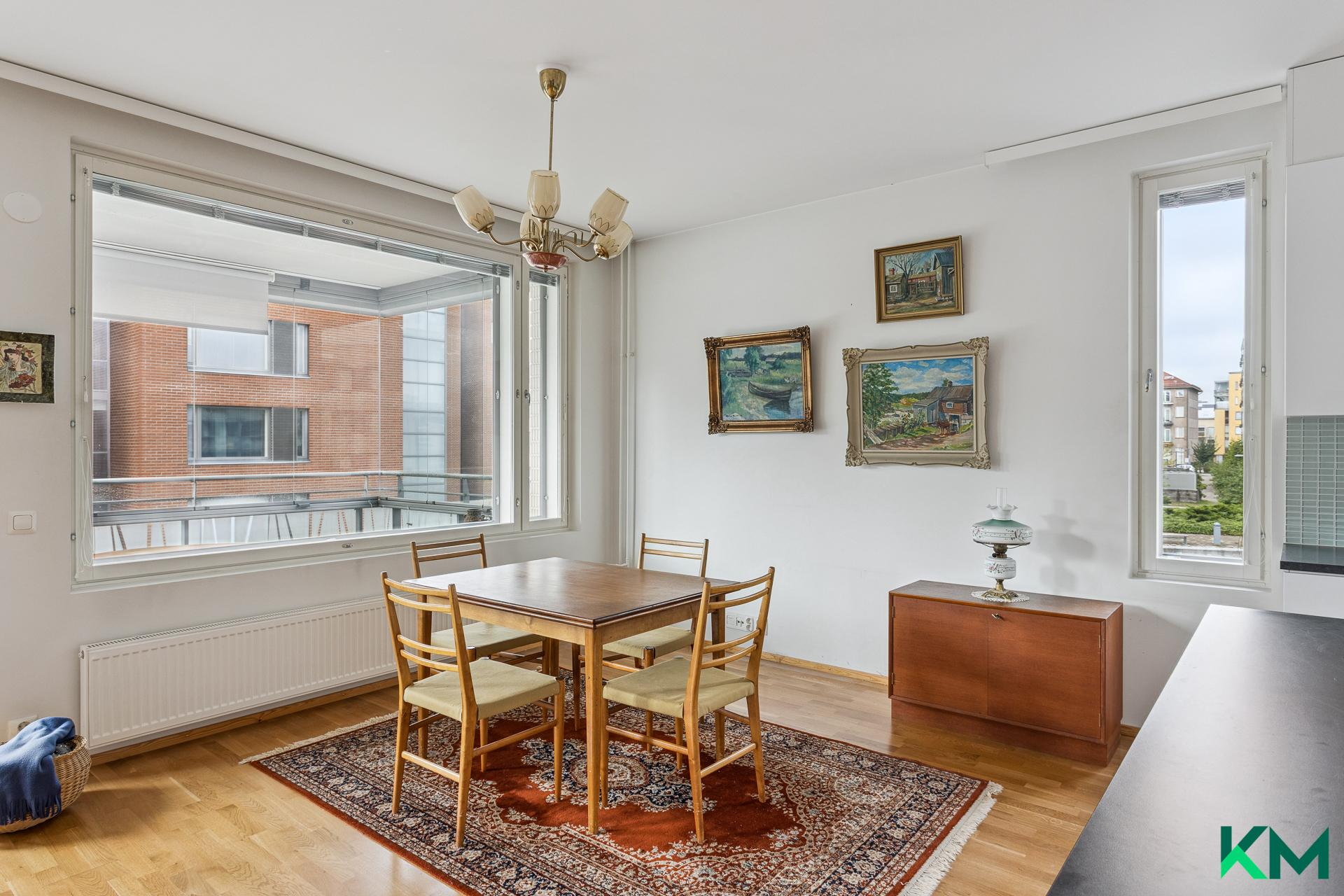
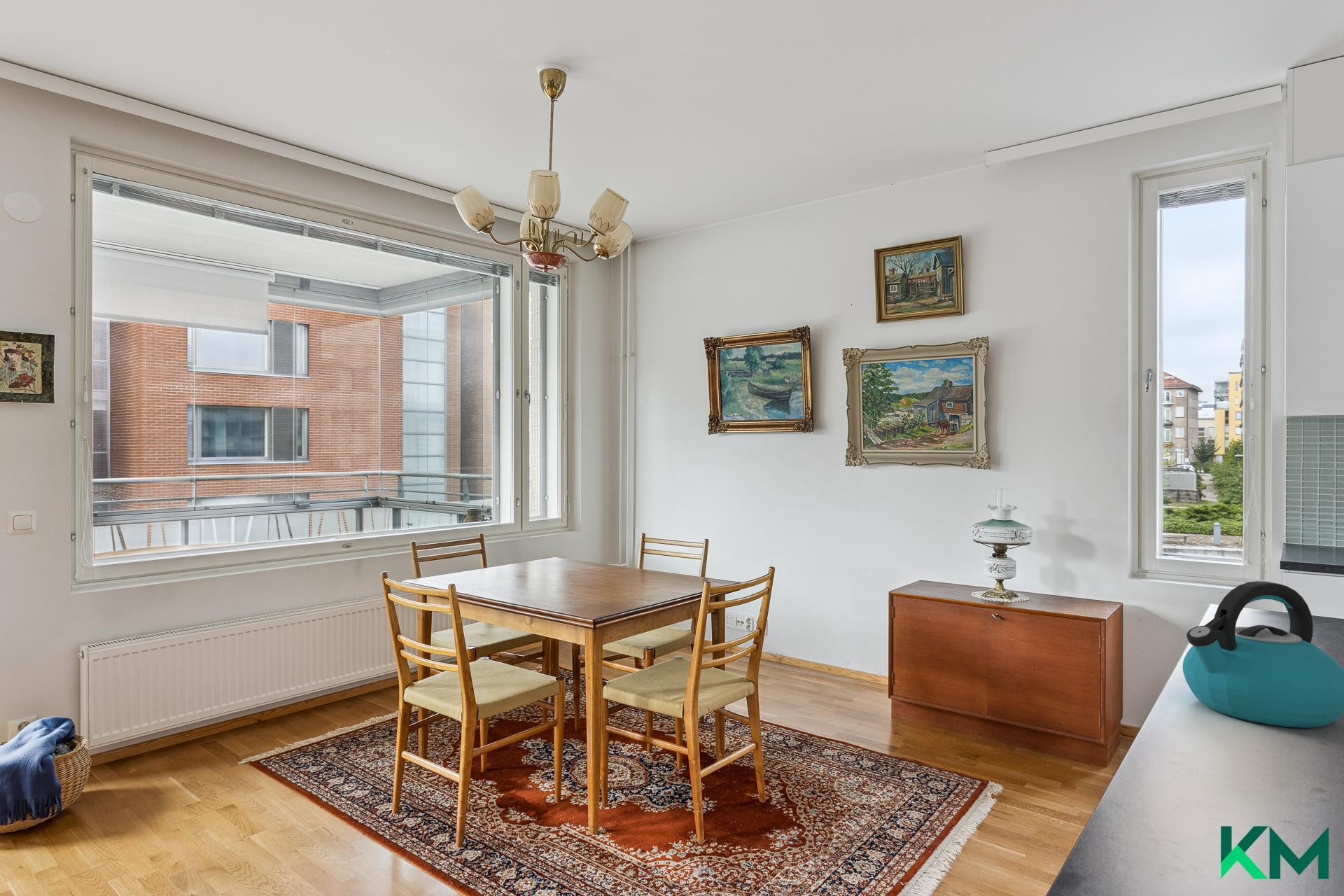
+ kettle (1254, 646)
